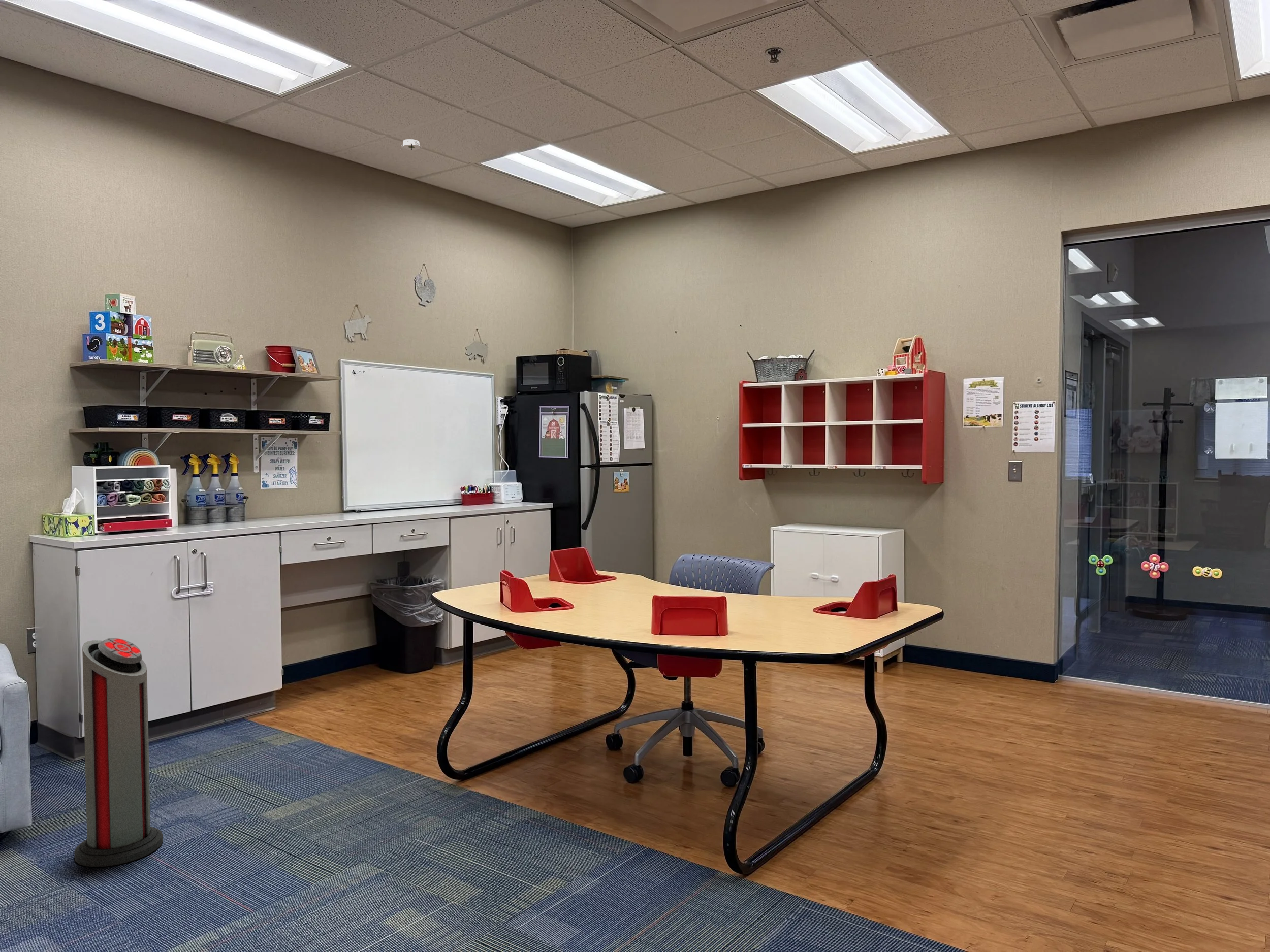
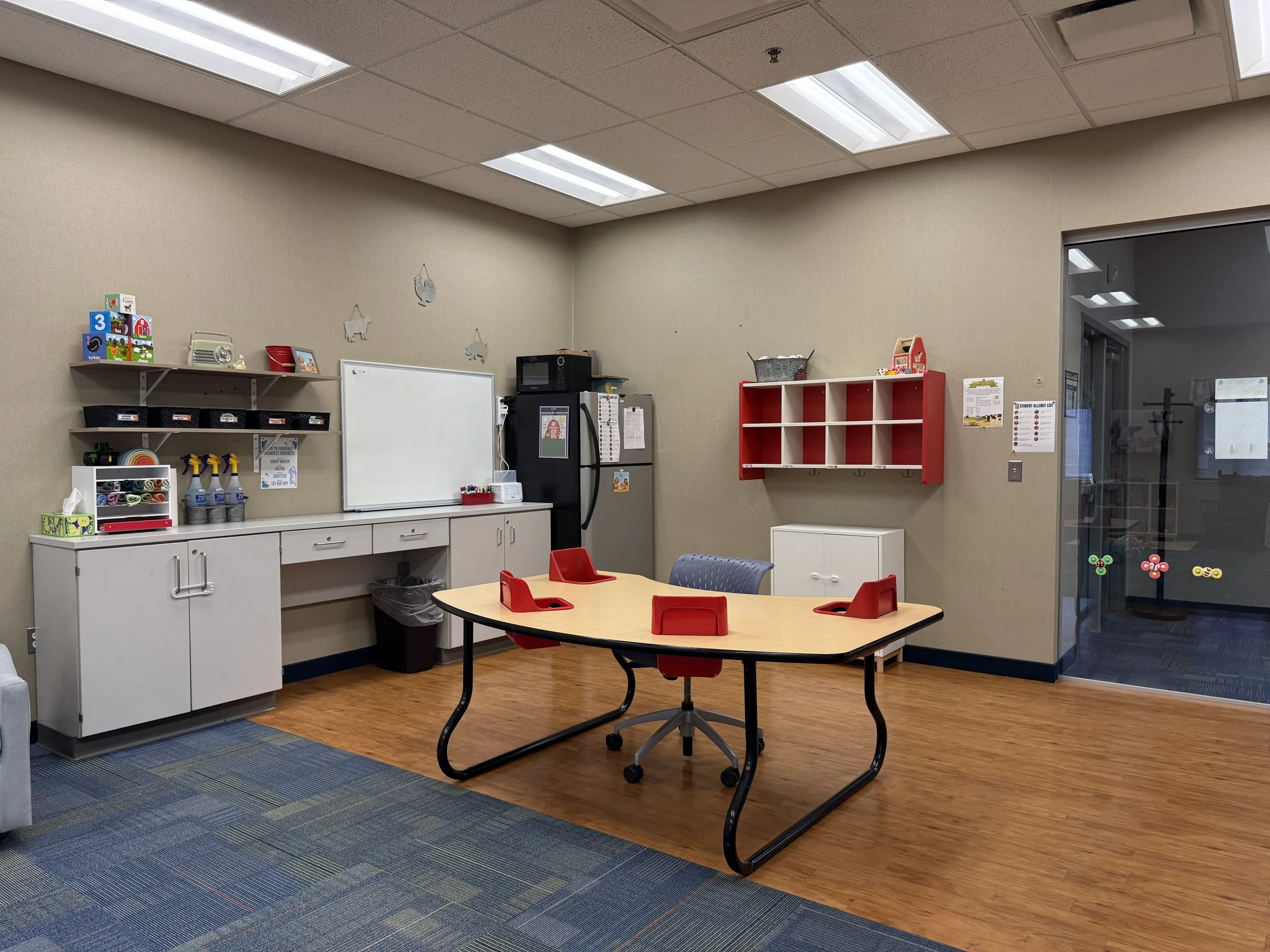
- smoke detector (410, 145)
- air purifier (117, 744)
